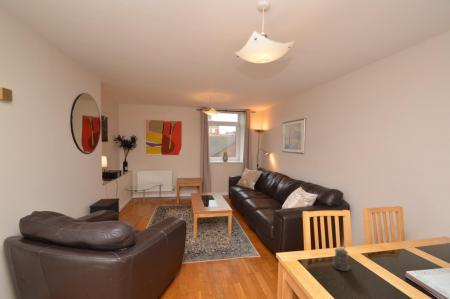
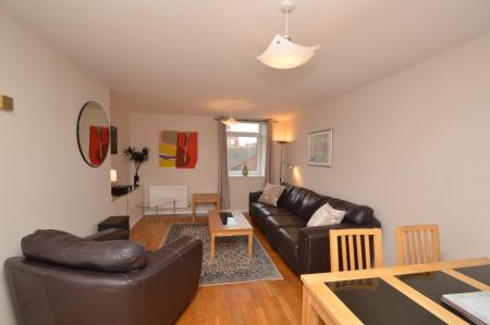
- pepper shaker (341, 256)
